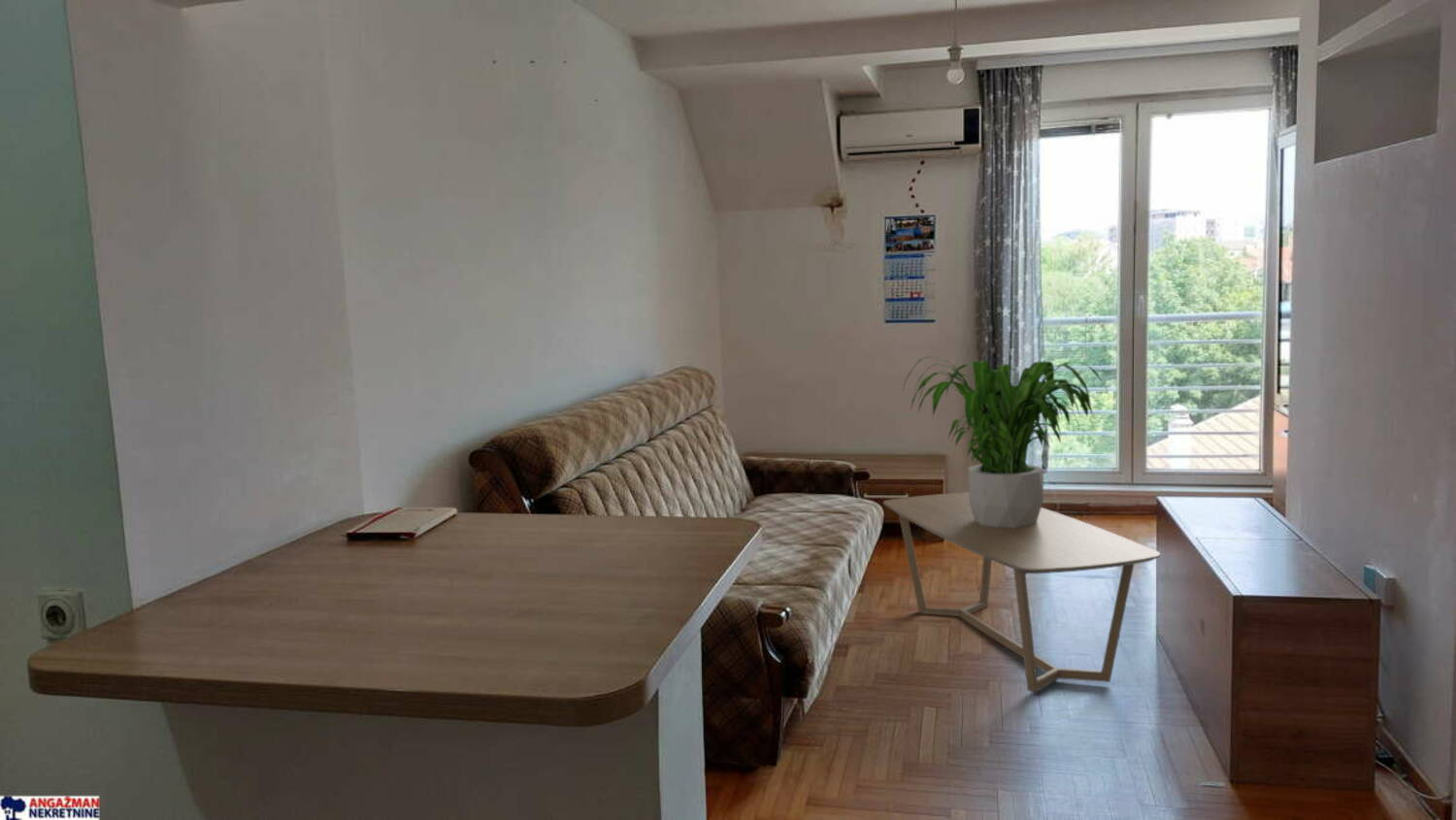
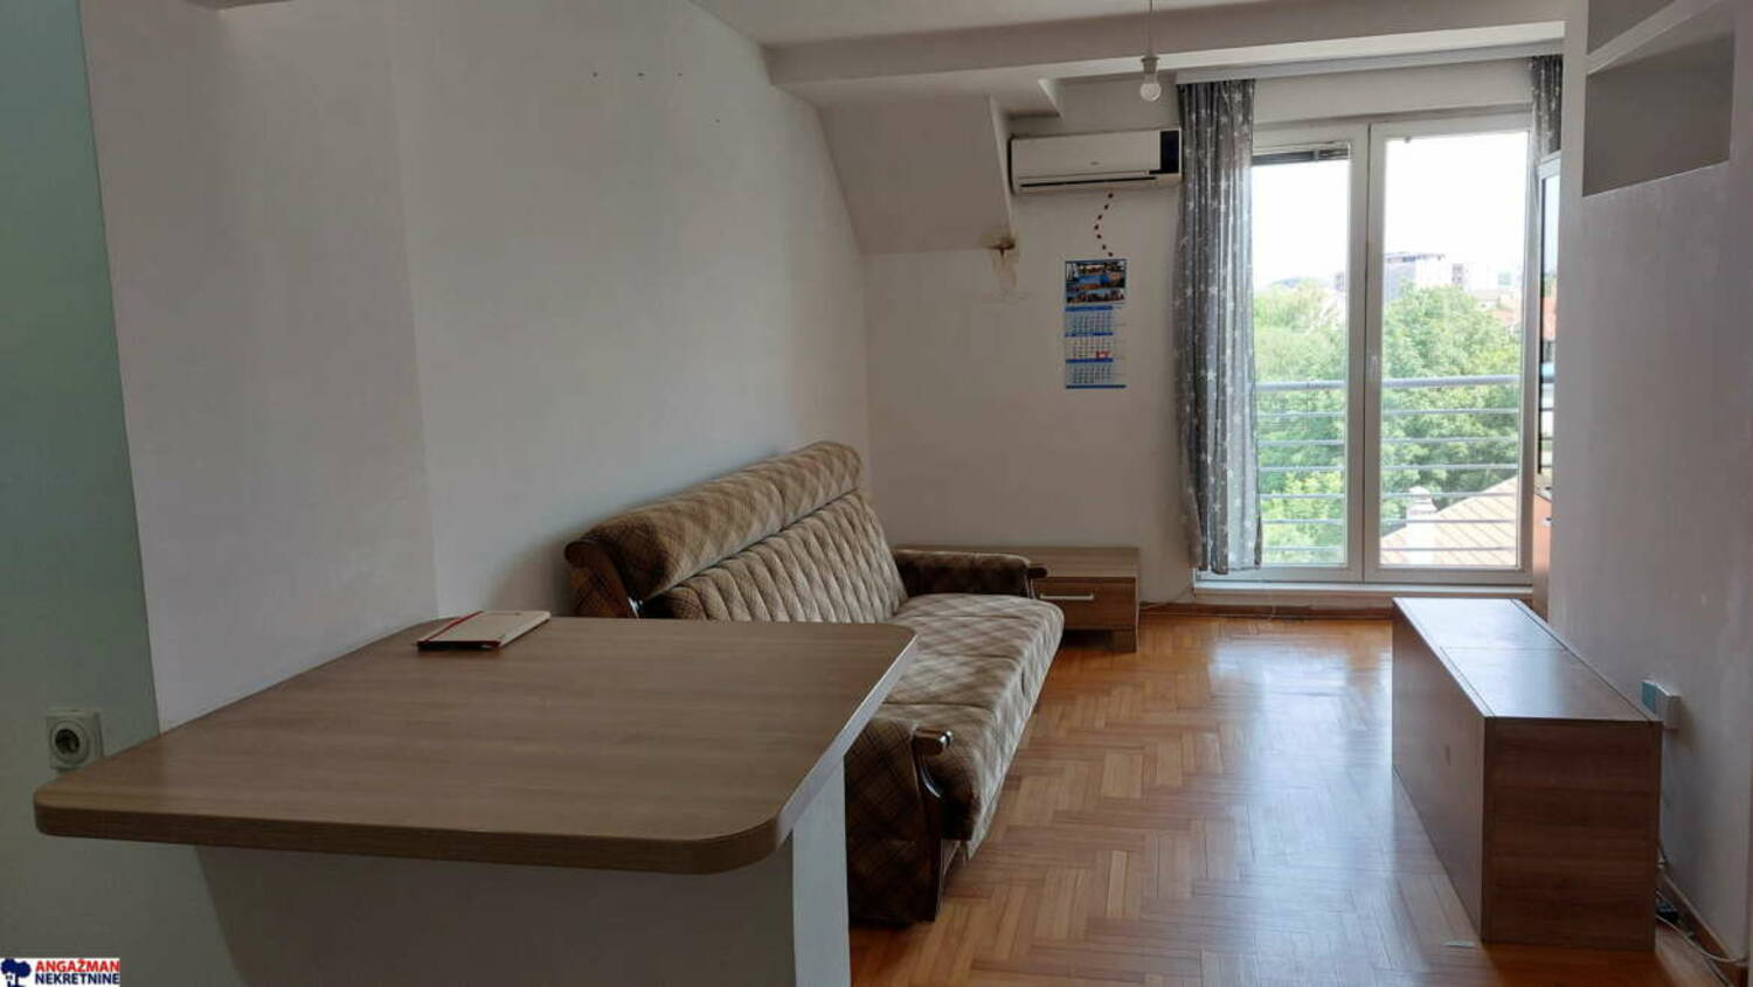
- coffee table (1015, 584)
- potted plant (1007, 440)
